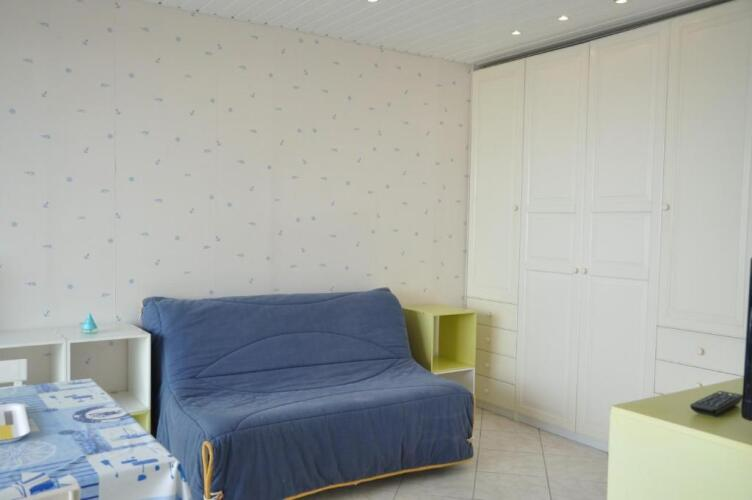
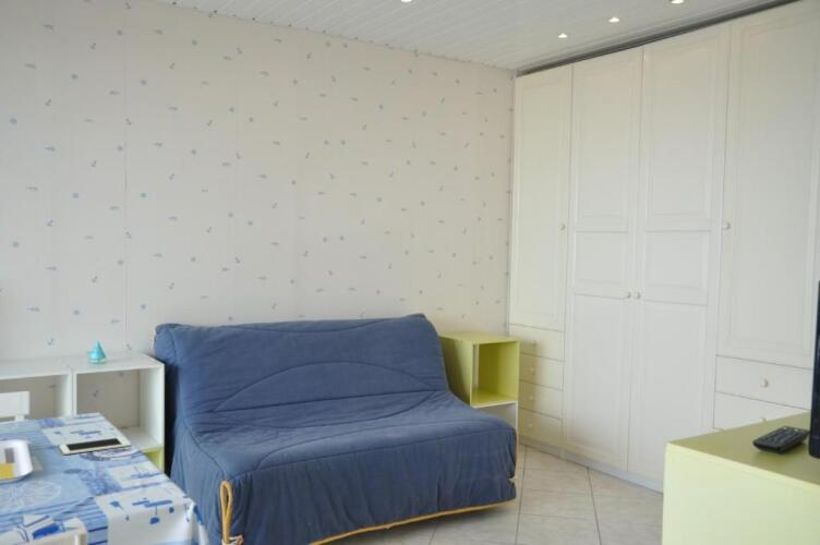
+ cell phone (95, 445)
